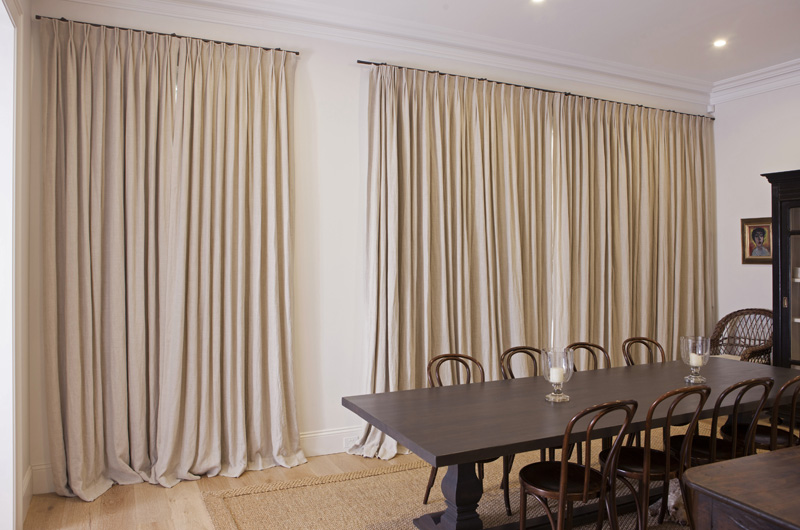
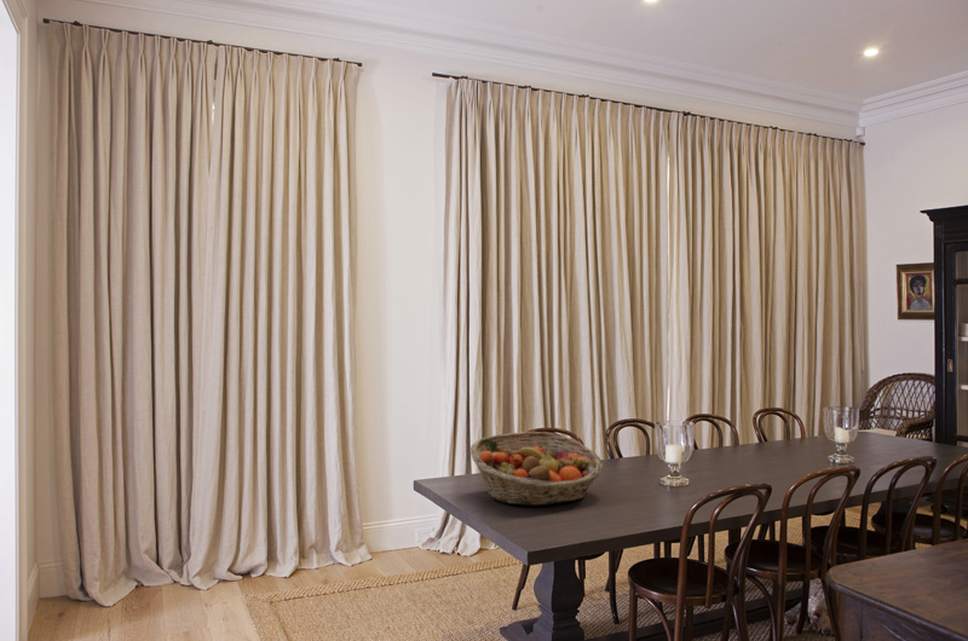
+ fruit basket (536, 467)
